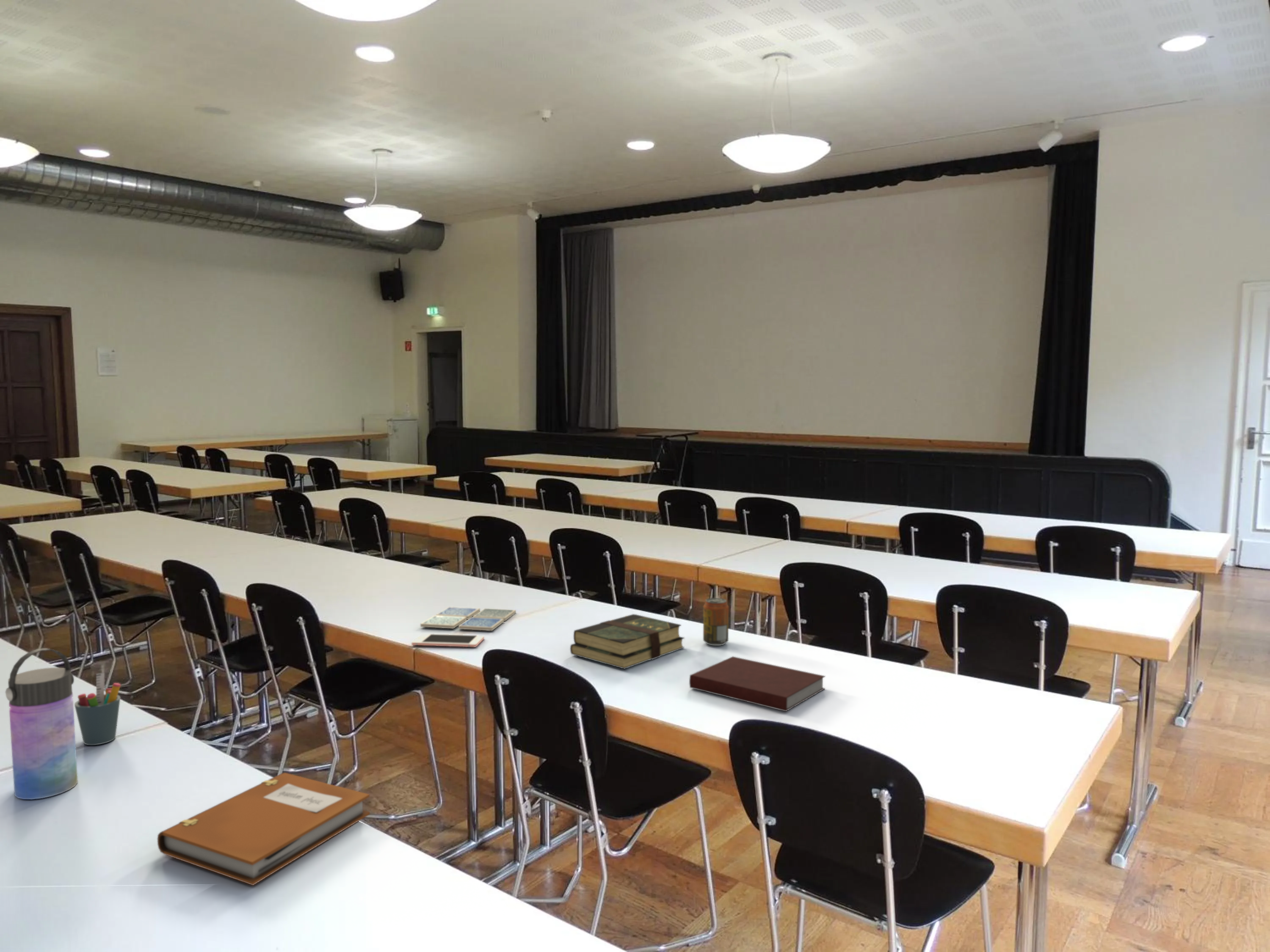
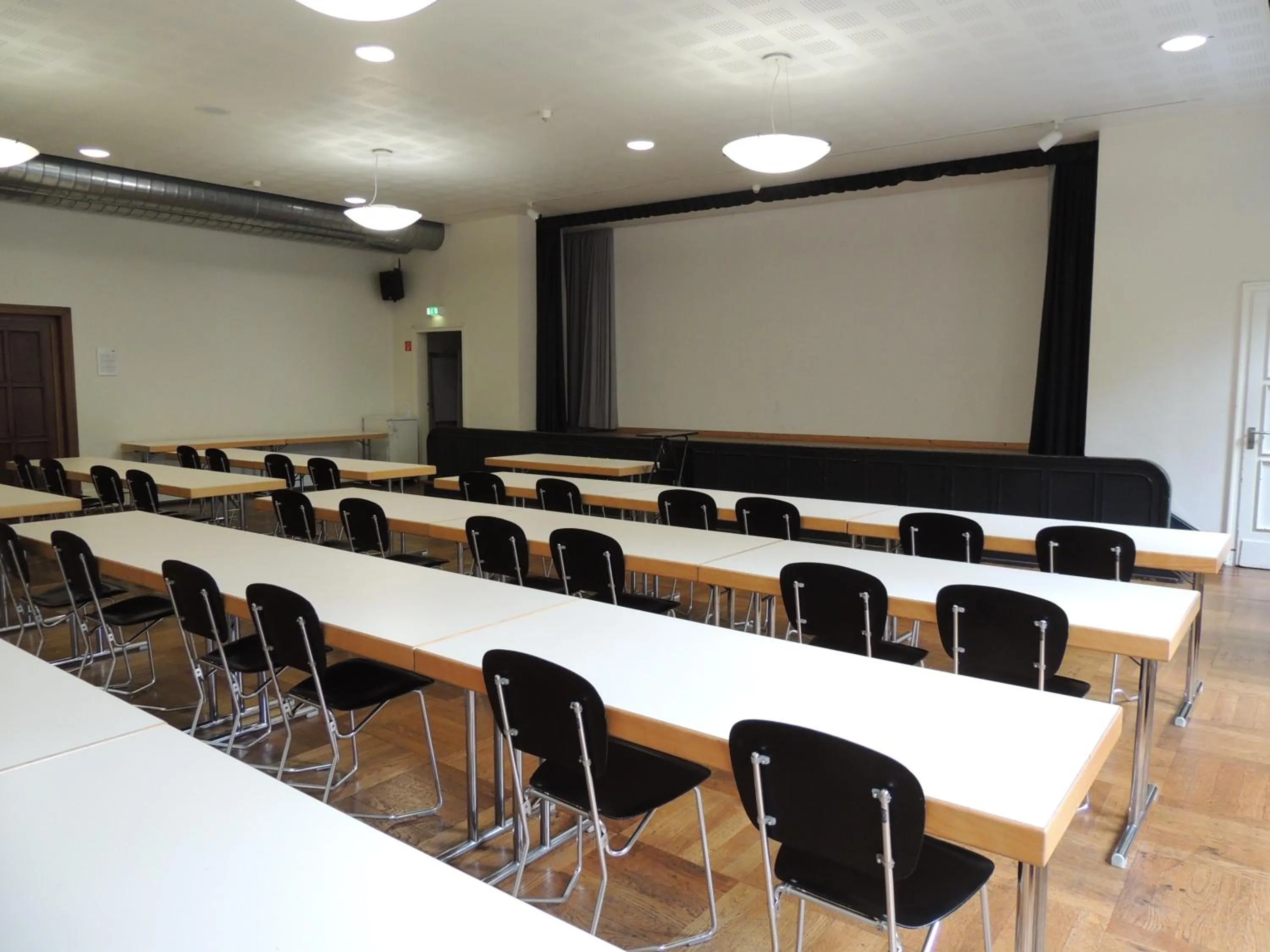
- notebook (757, 682)
- water bottle (42, 719)
- book (628, 639)
- notebook (271, 820)
- beverage can (716, 621)
- cell phone (448, 640)
- drink coaster (469, 618)
- pen holder (99, 710)
